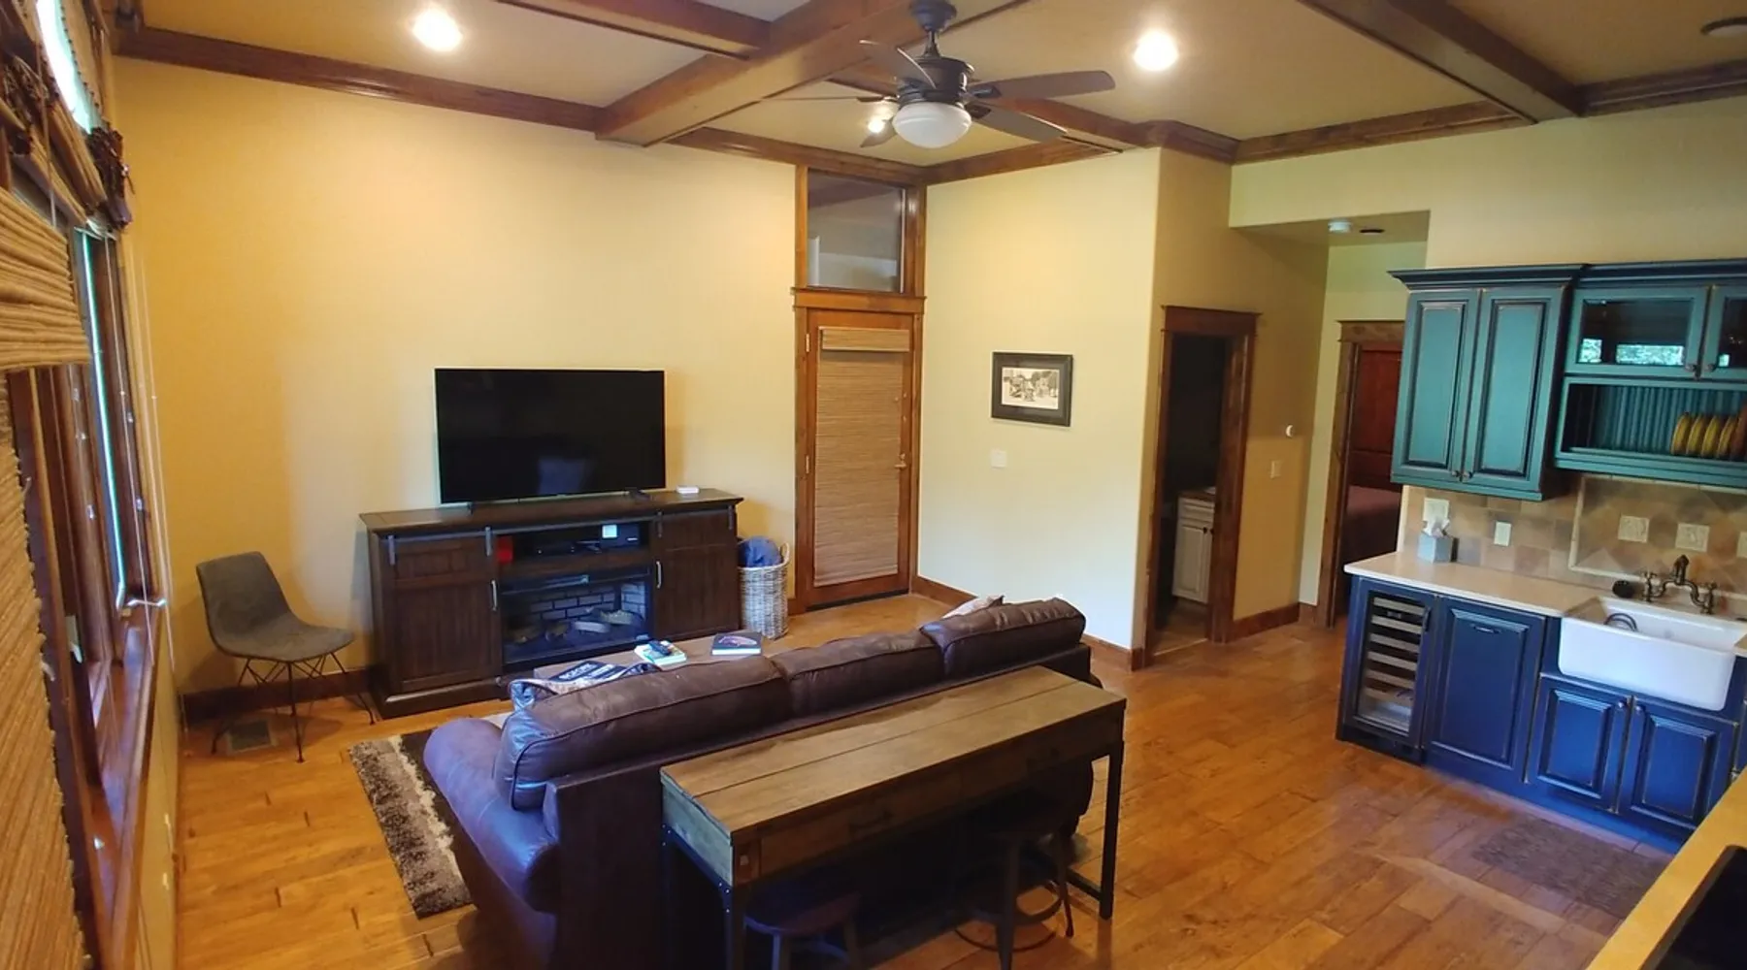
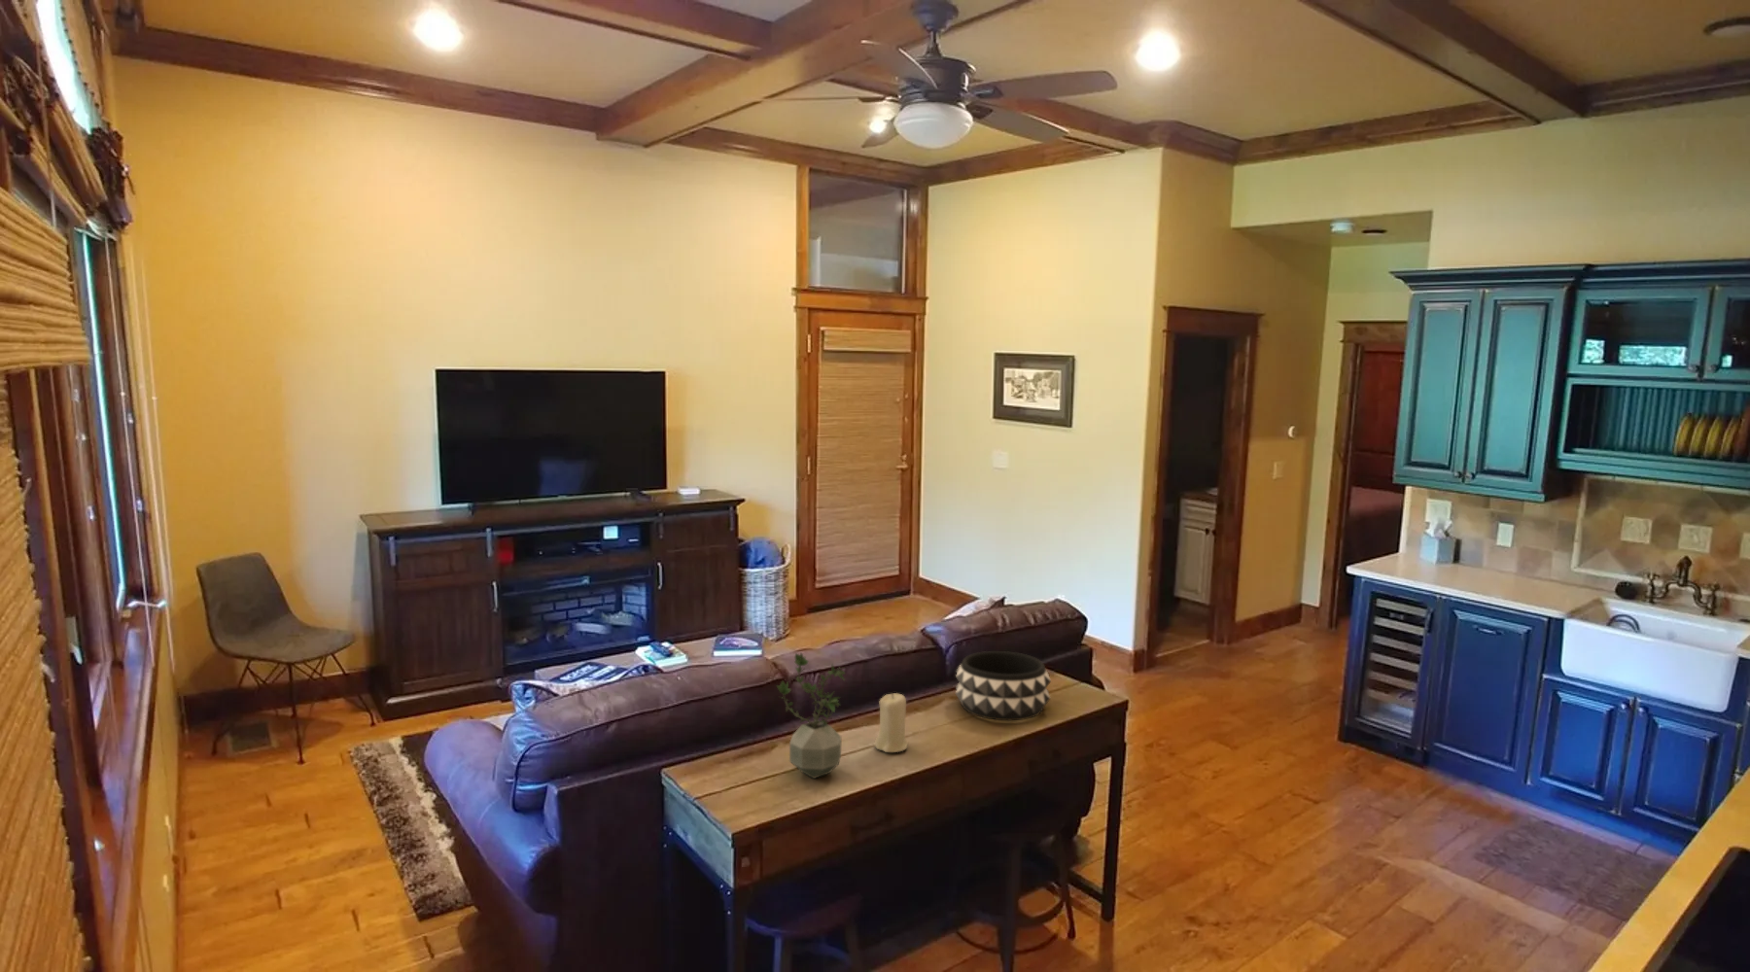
+ potted plant (813, 713)
+ candle (893, 719)
+ decorative bowl (1002, 685)
